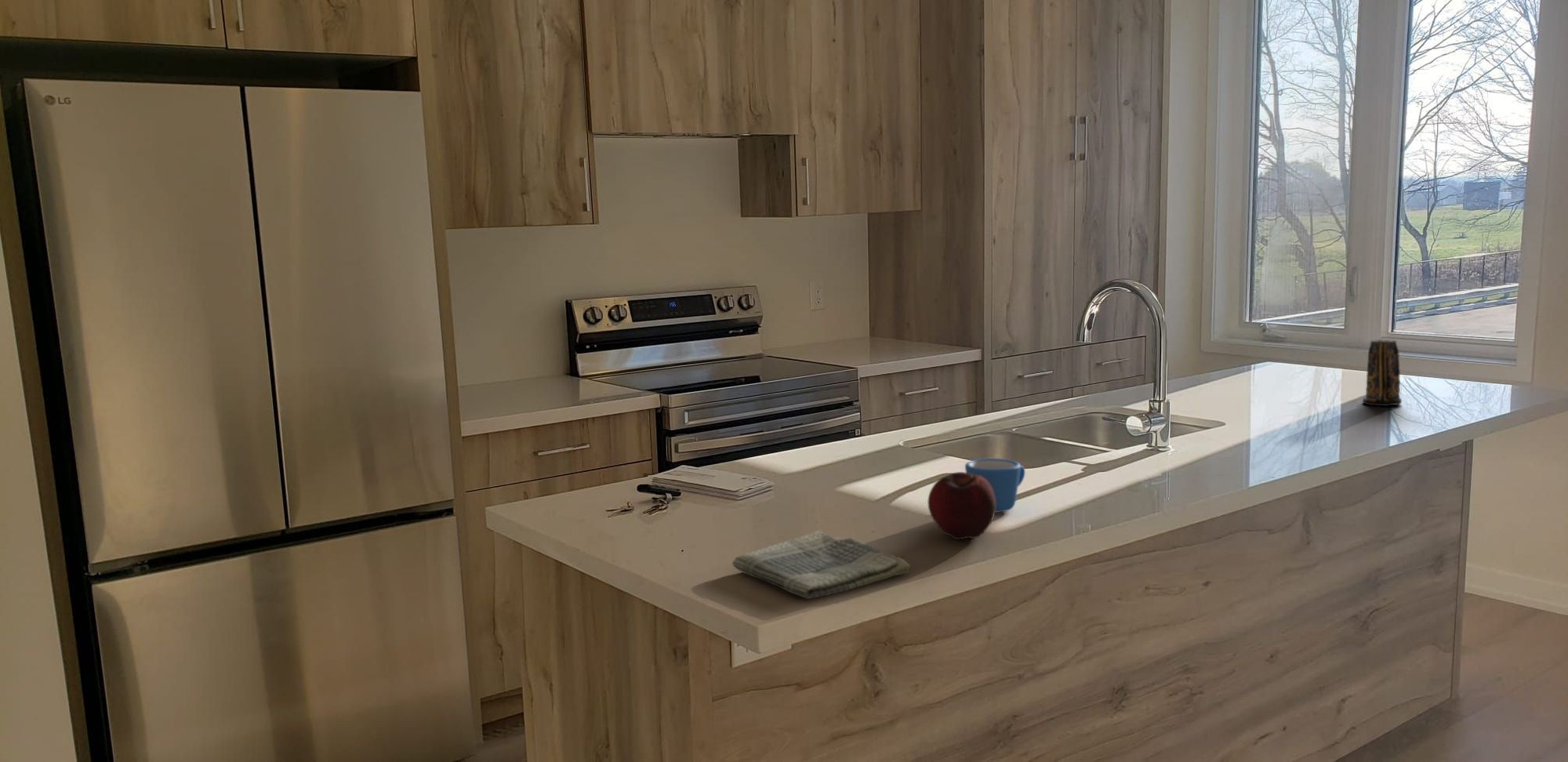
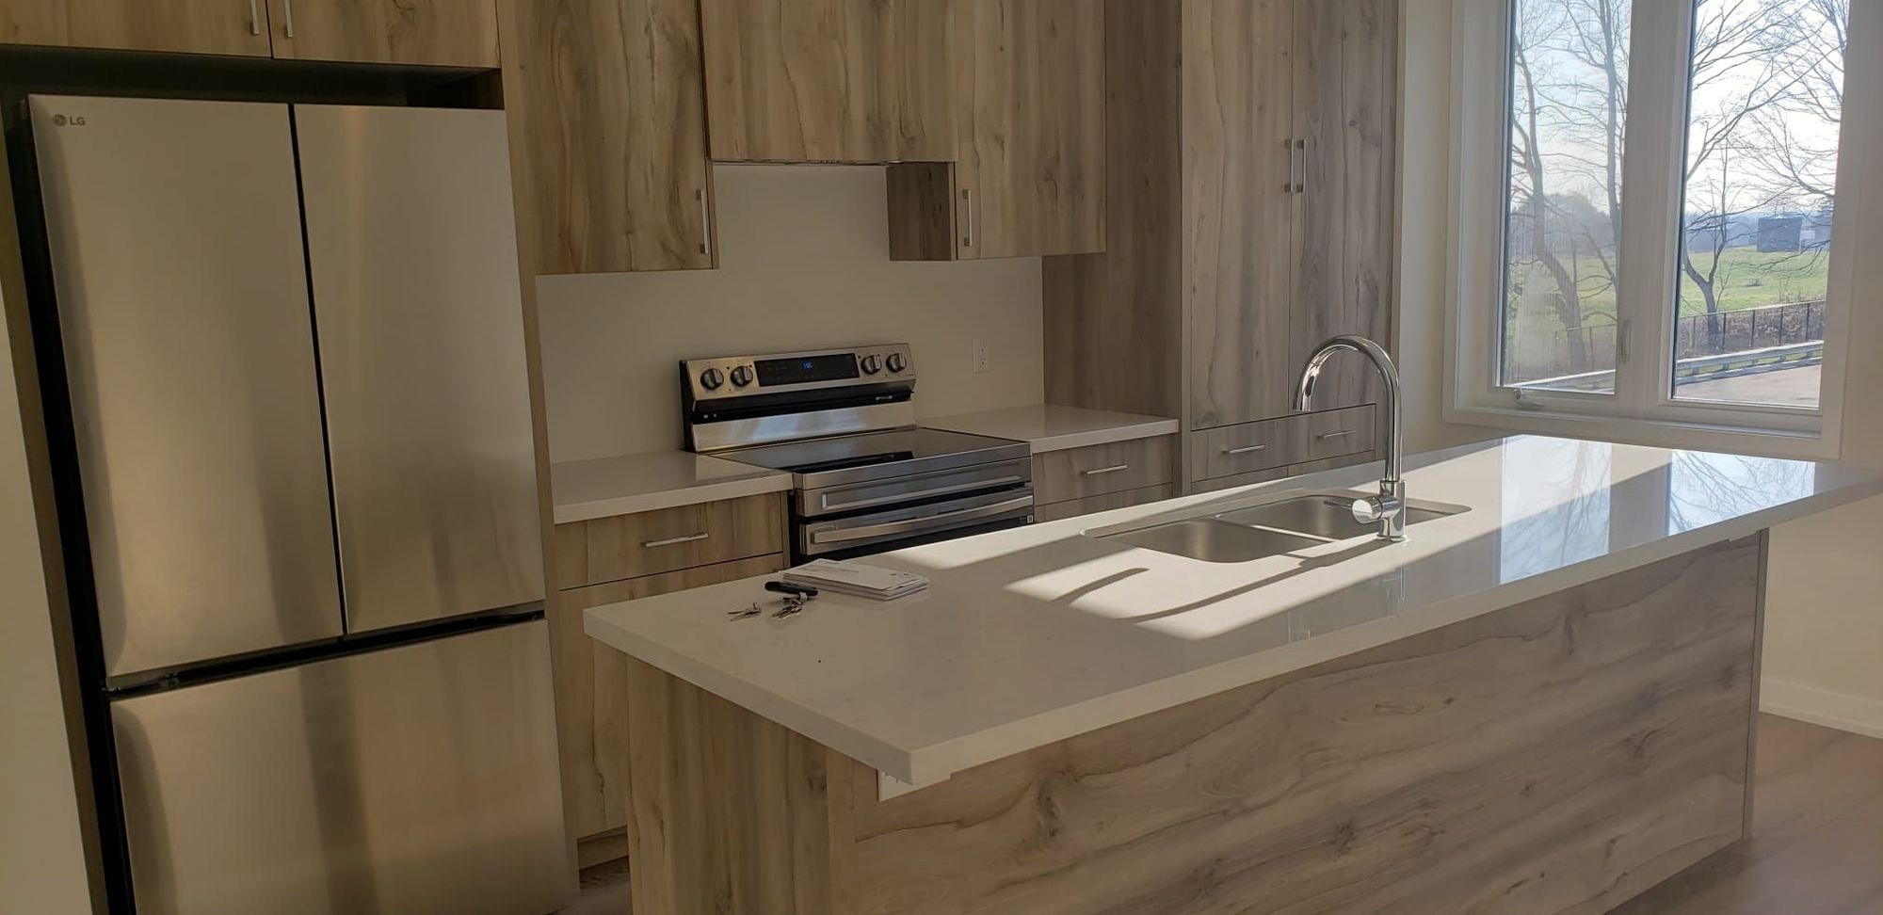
- fruit (961, 505)
- candle (1383, 372)
- mug (999, 484)
- dish towel (821, 561)
